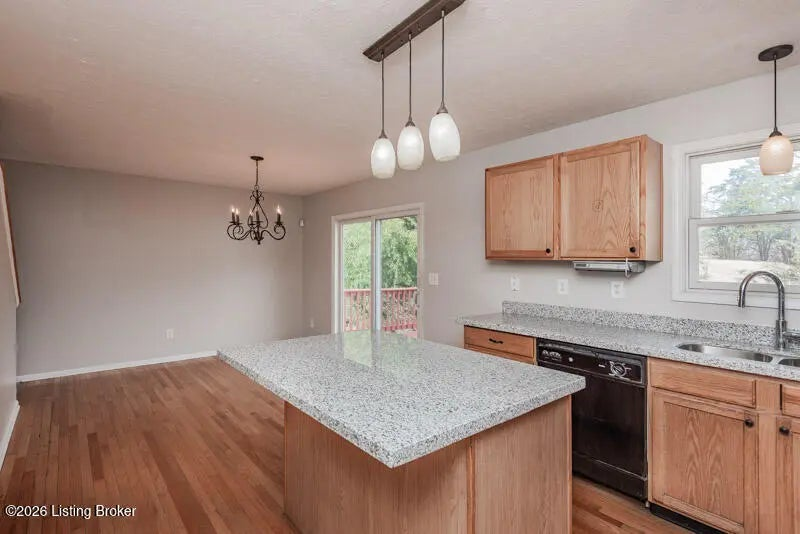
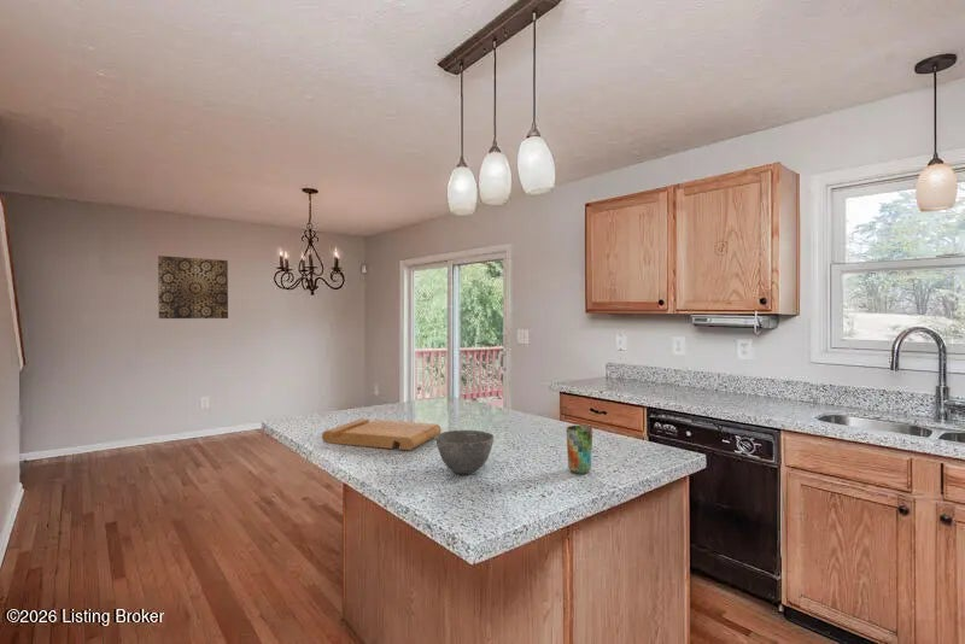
+ bowl (464, 452)
+ cutting board (382, 433)
+ wall art (194, 288)
+ cup (579, 449)
